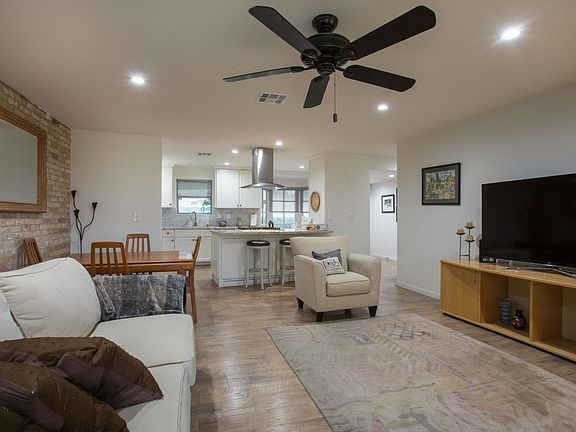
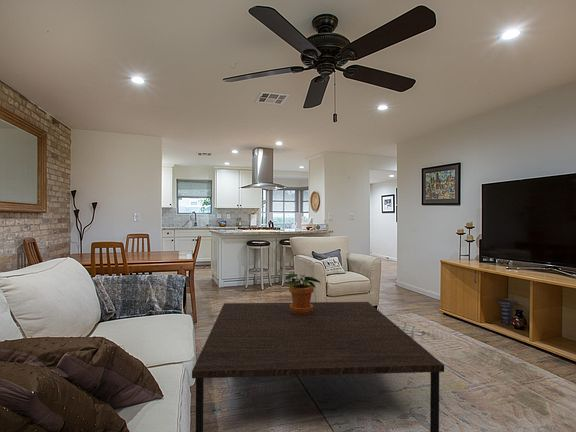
+ coffee table (305, 353)
+ potted plant (305, 293)
